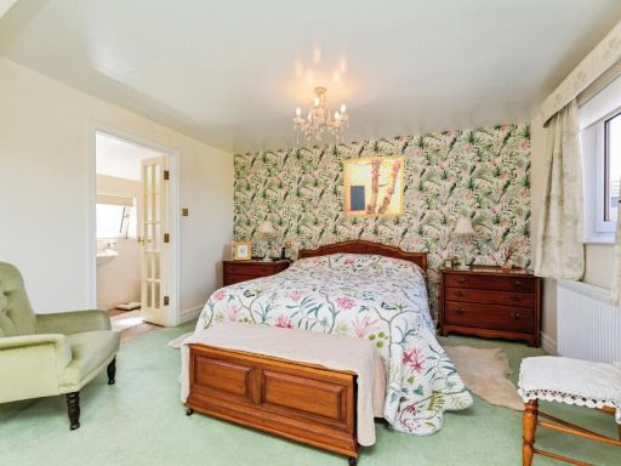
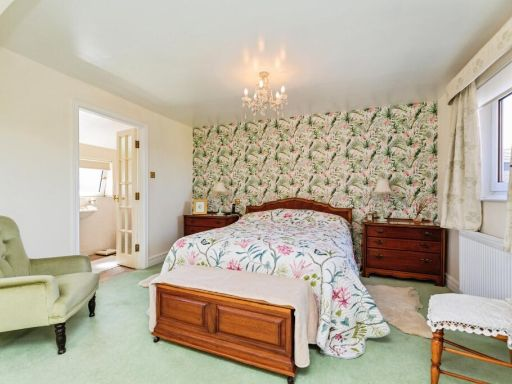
- wall art (372, 187)
